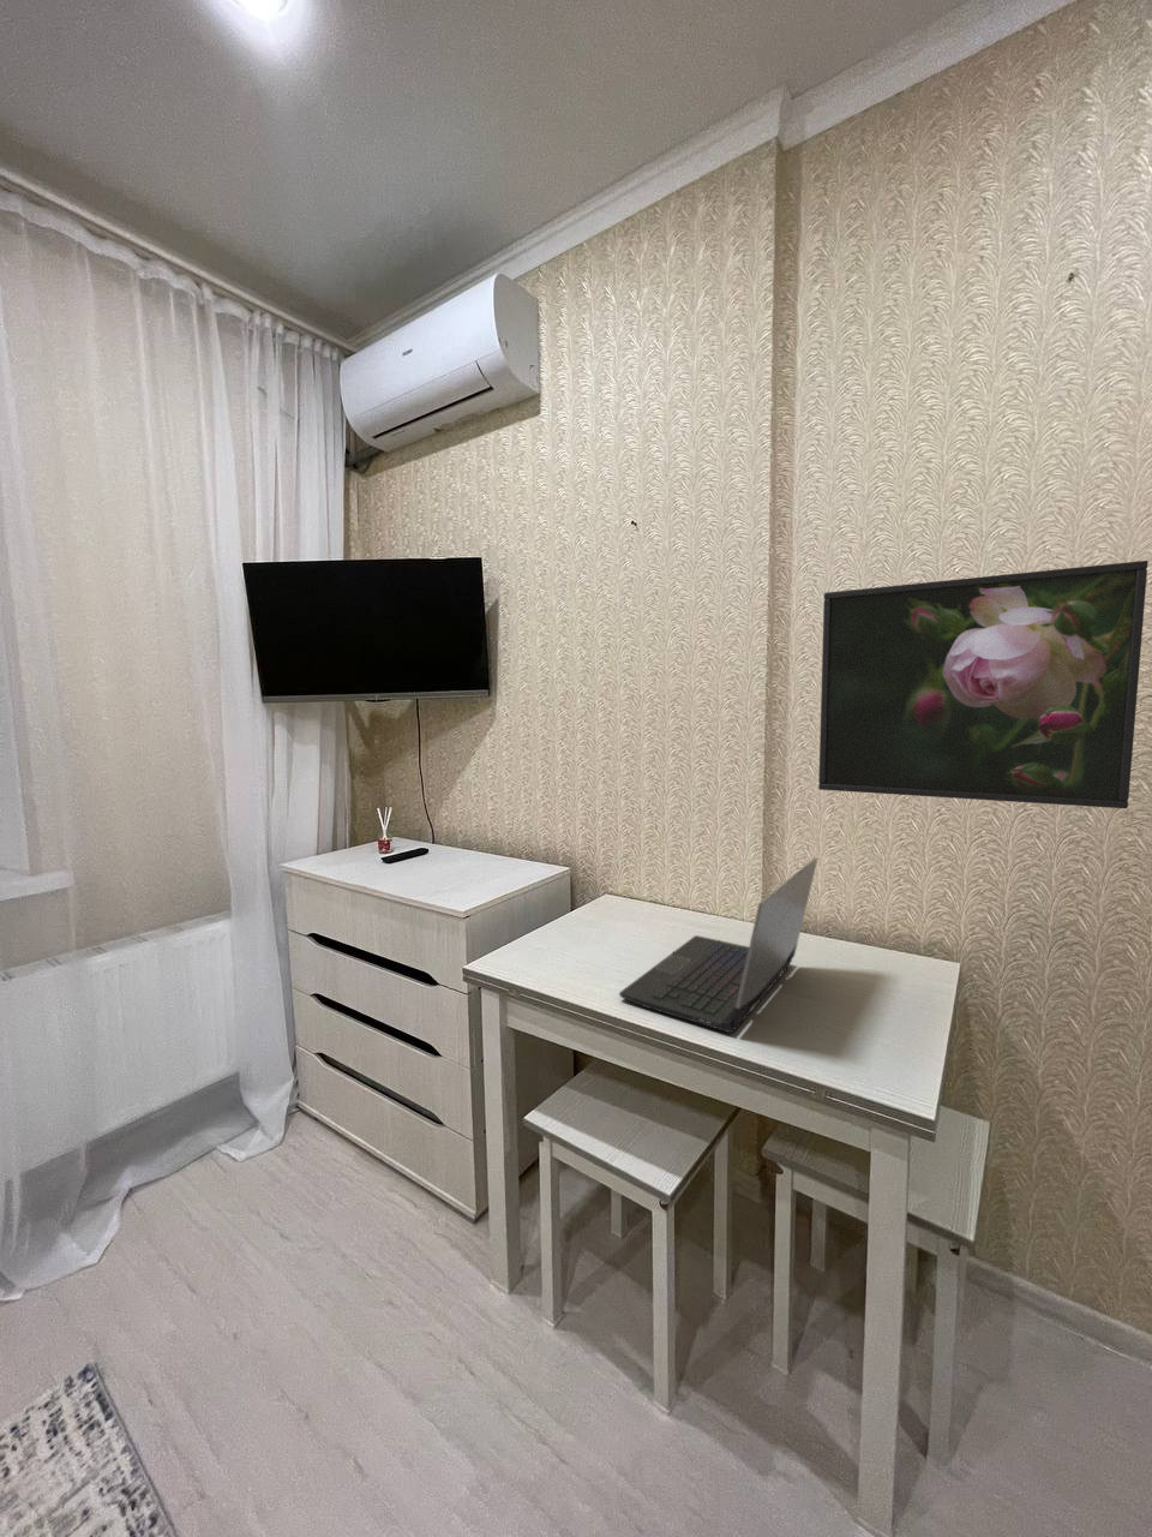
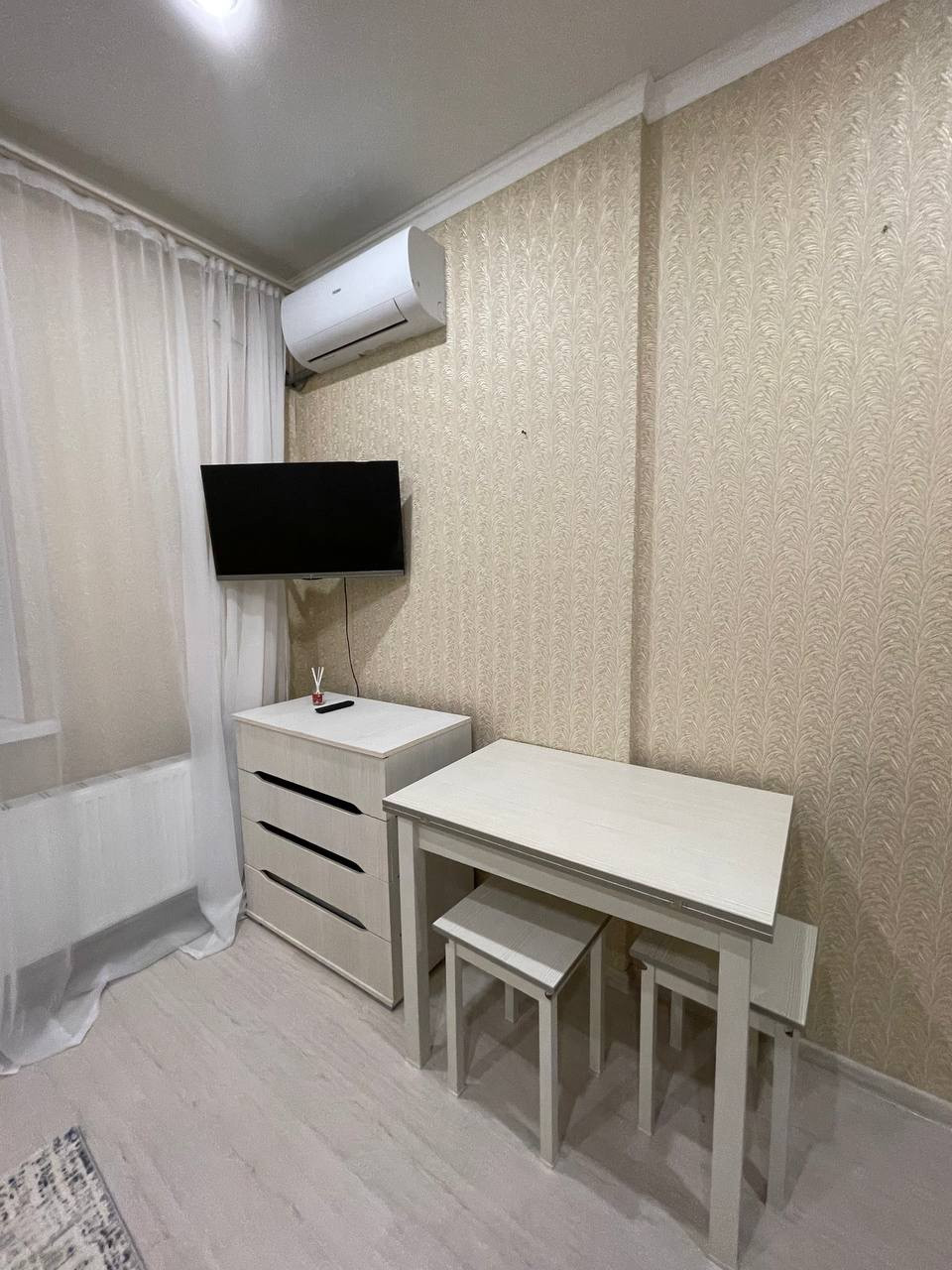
- laptop computer (720, 940)
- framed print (961, 690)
